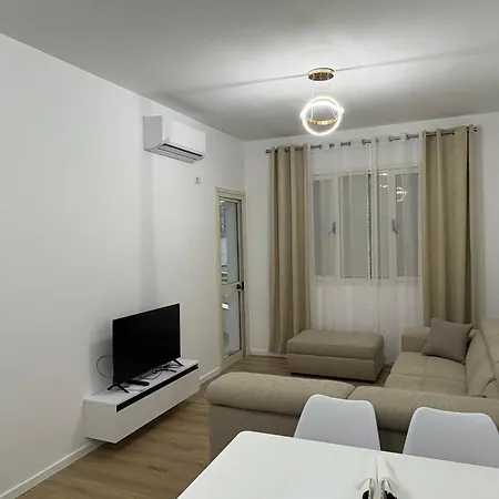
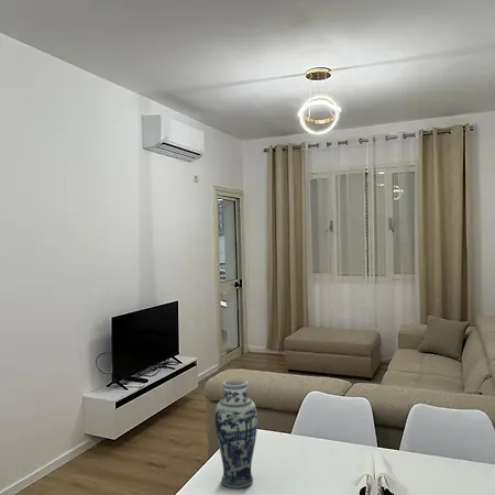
+ vase (235, 431)
